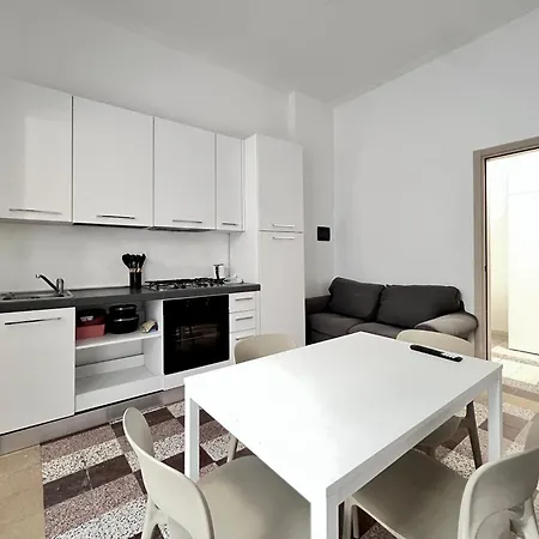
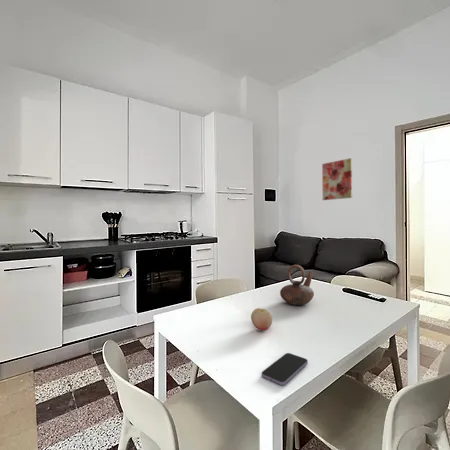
+ teapot (299, 283)
+ fruit (261, 319)
+ smartphone (285, 367)
+ wall art (336, 180)
